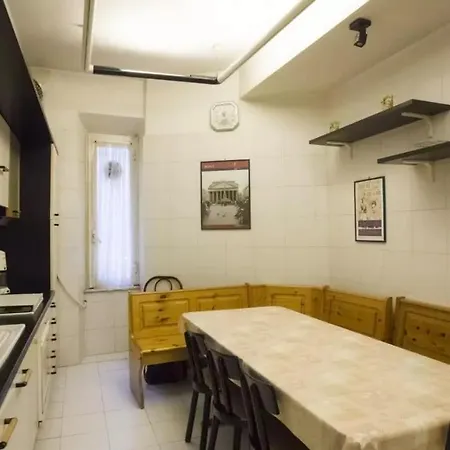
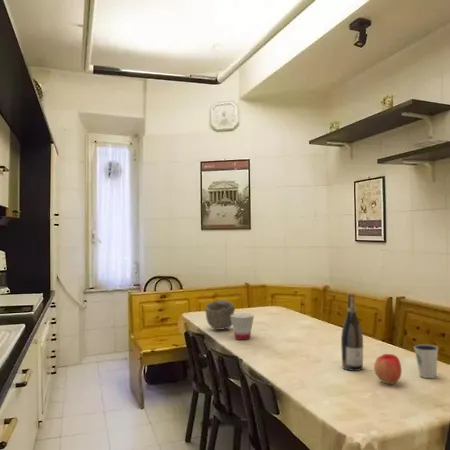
+ dixie cup (426, 361)
+ cup (242, 326)
+ wine bottle (352, 330)
+ apple (388, 369)
+ bowl (219, 315)
